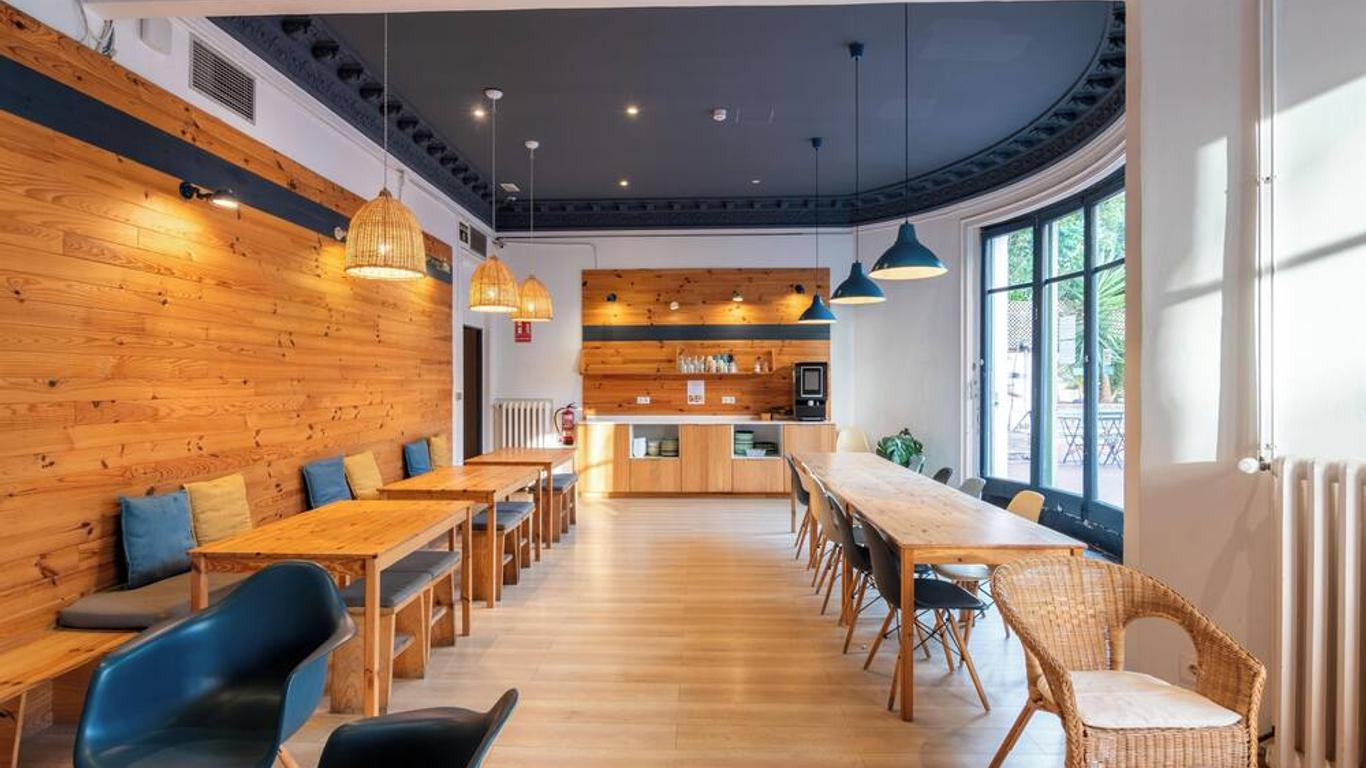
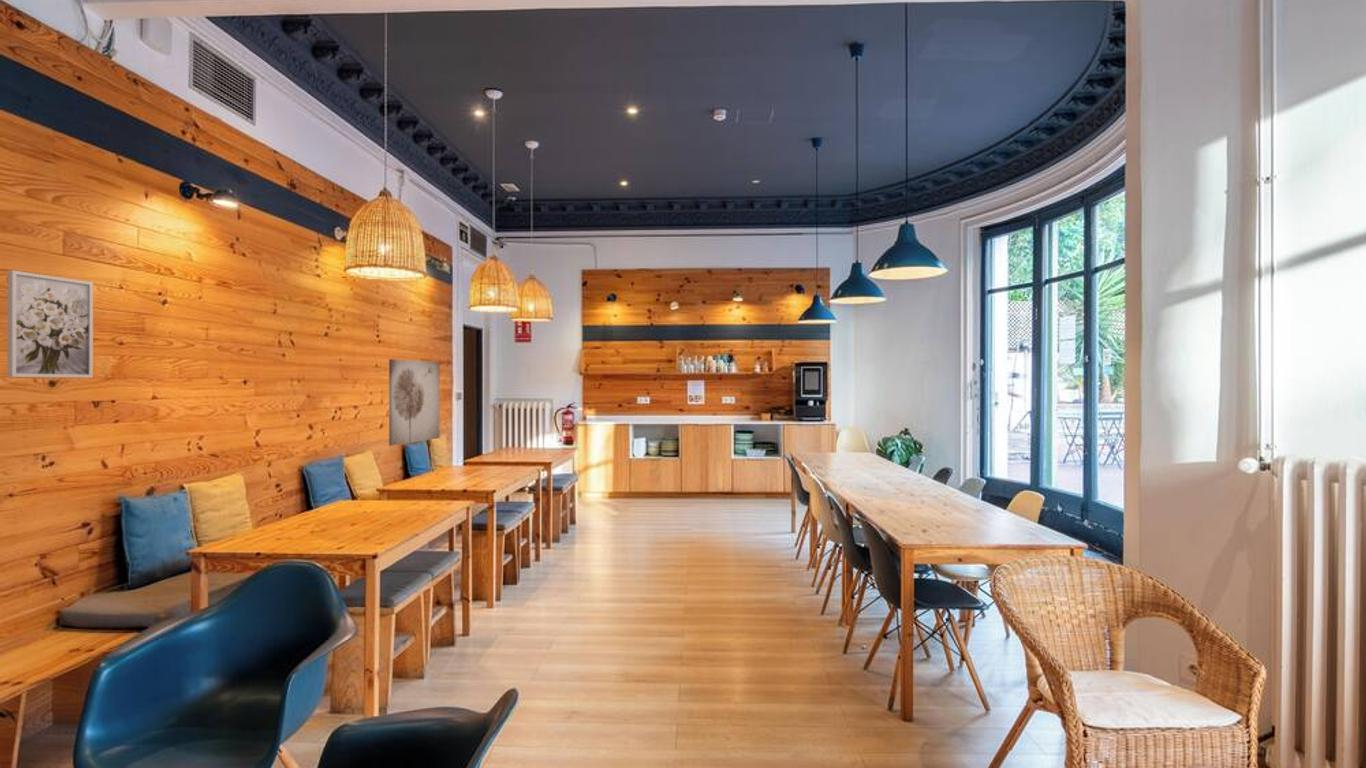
+ wall art (52, 326)
+ wall art (415, 401)
